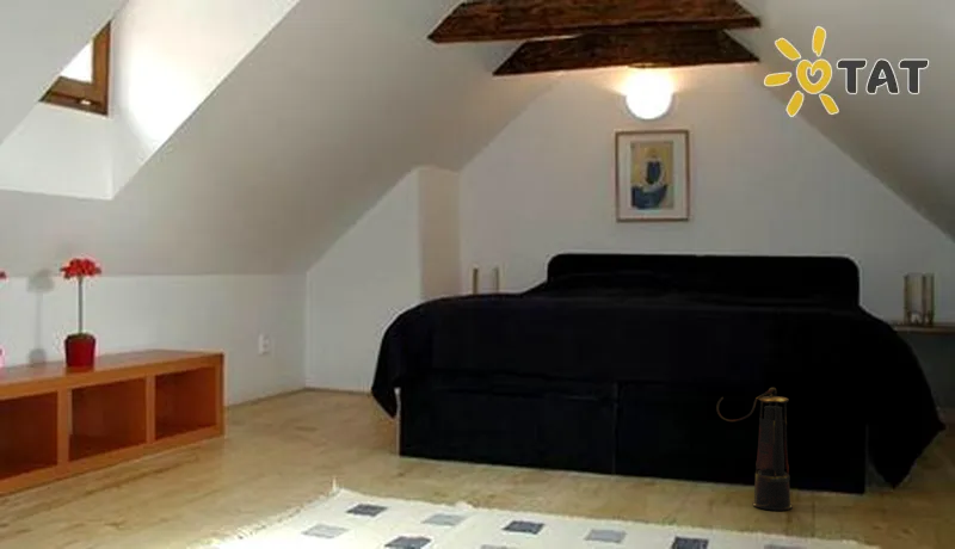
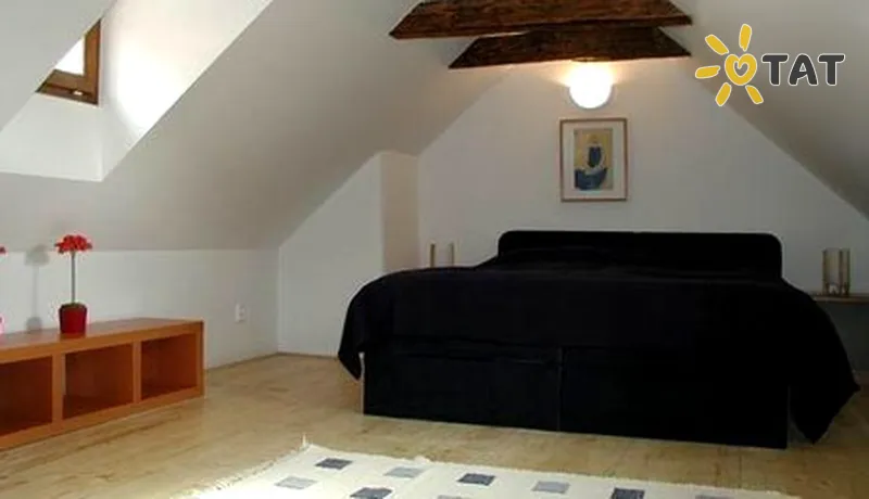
- lantern (758, 445)
